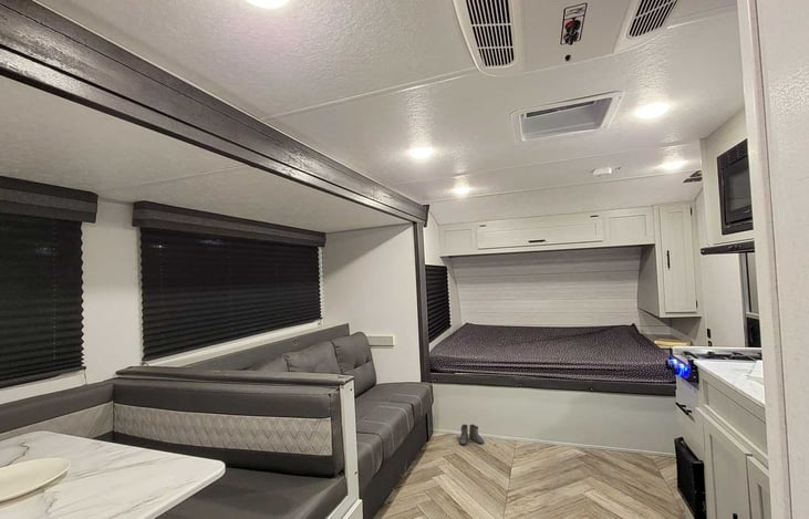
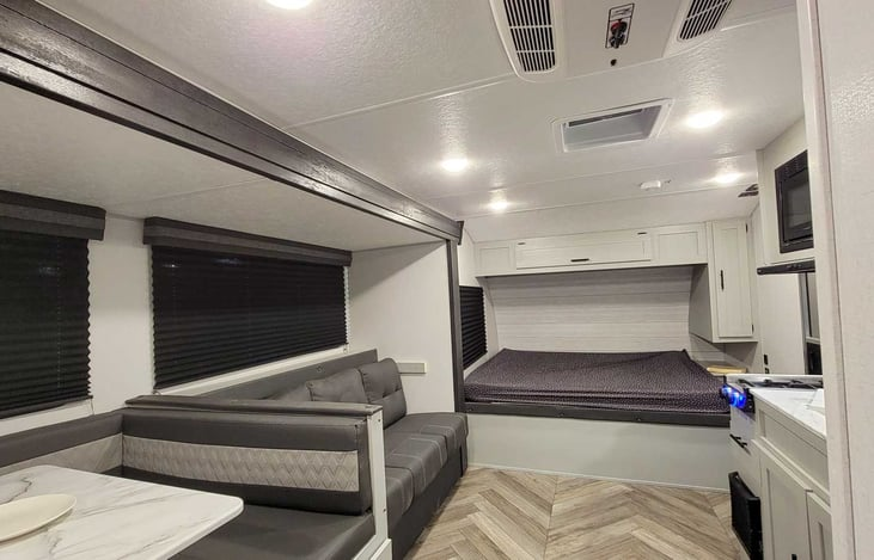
- boots (469, 434)
